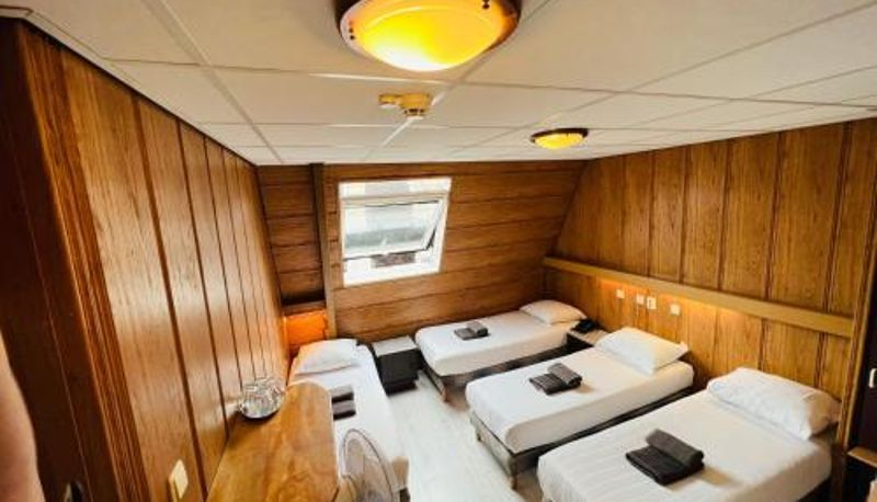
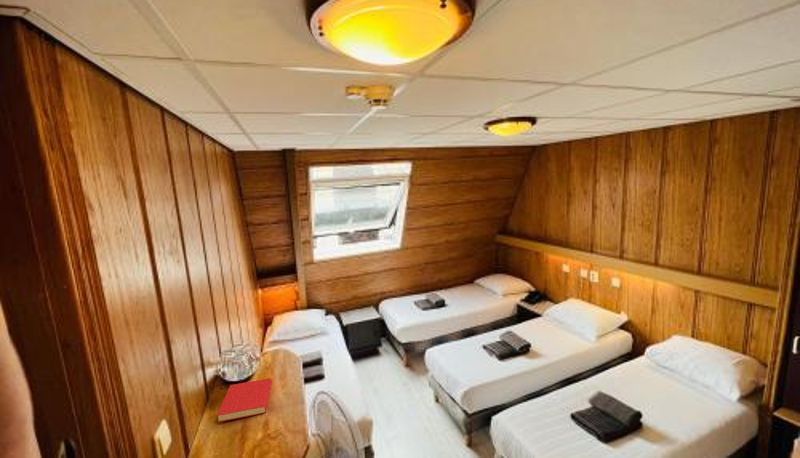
+ book (247, 398)
